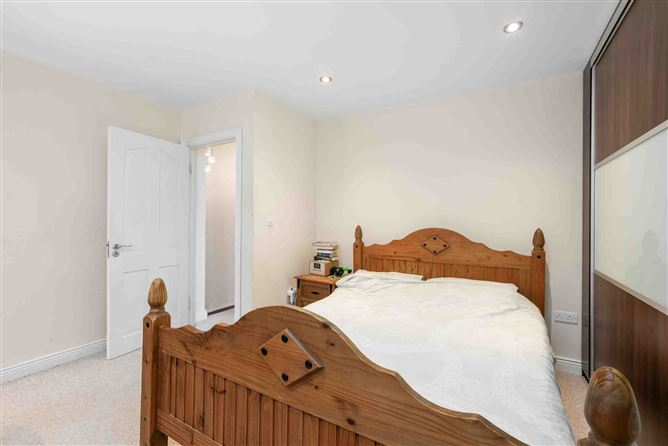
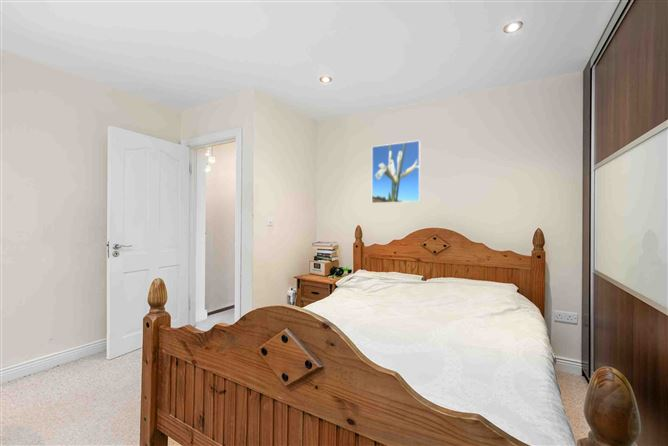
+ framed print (395, 173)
